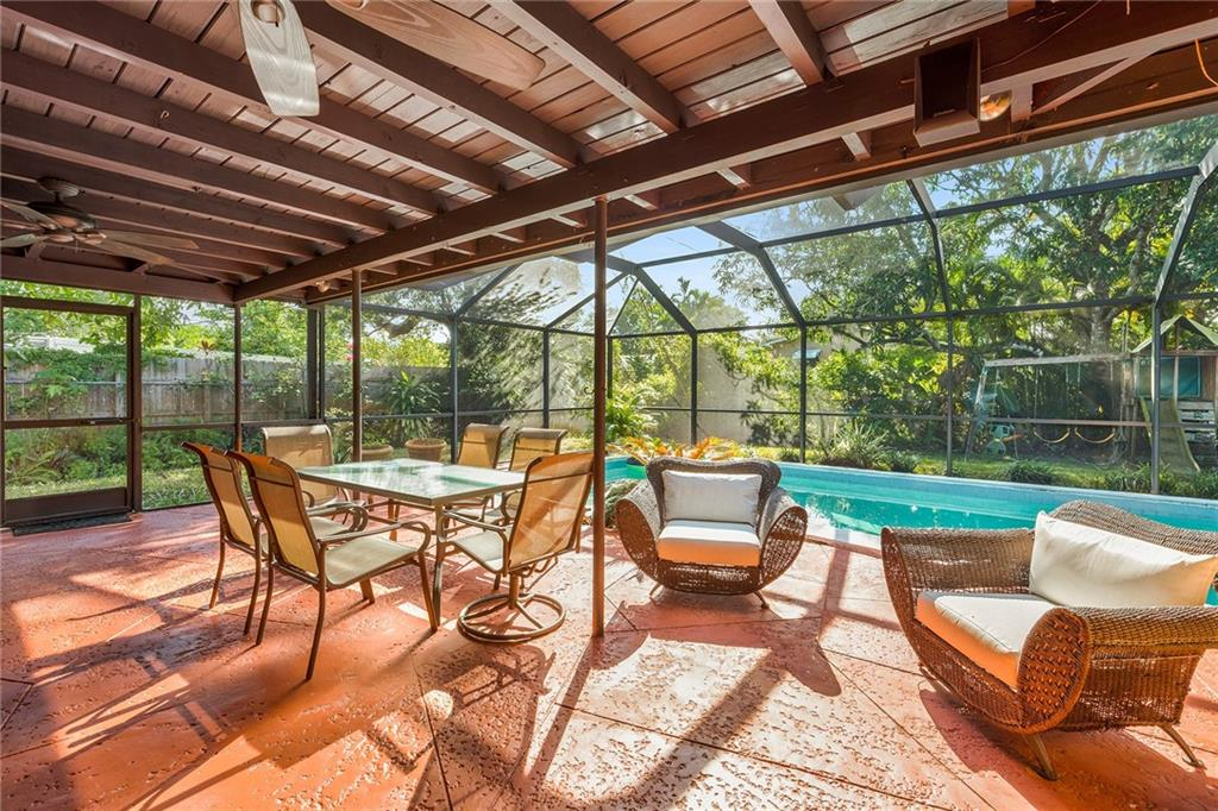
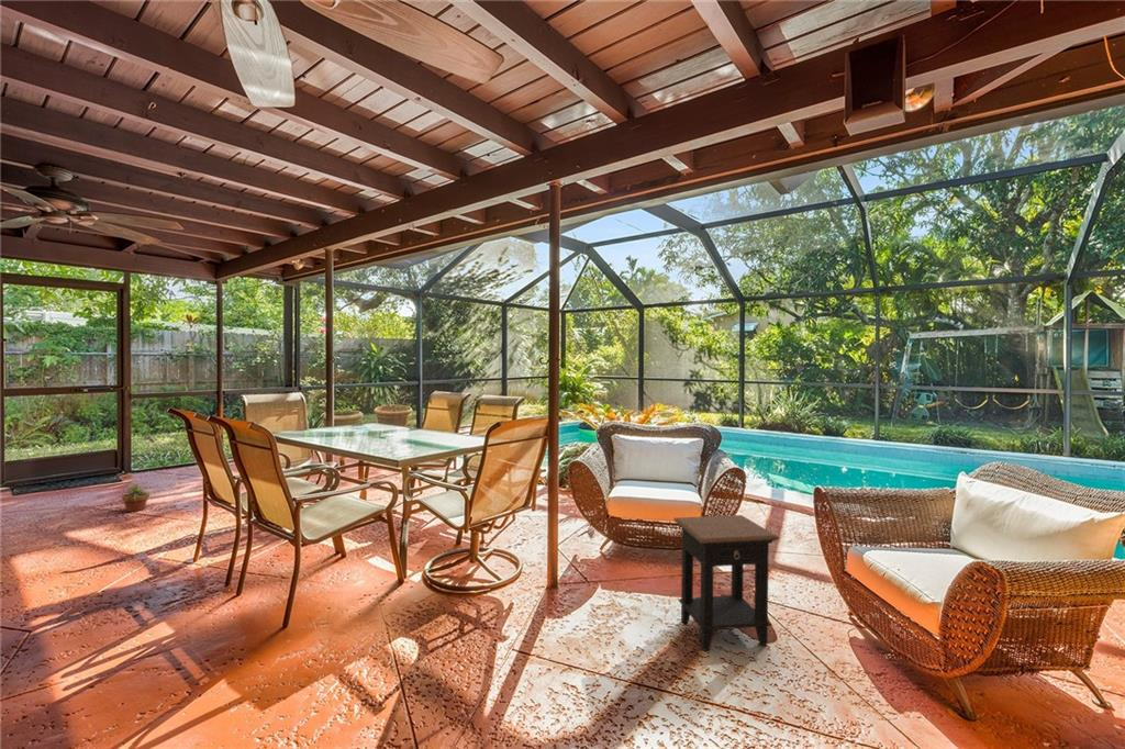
+ potted plant (135, 495)
+ side table (732, 579)
